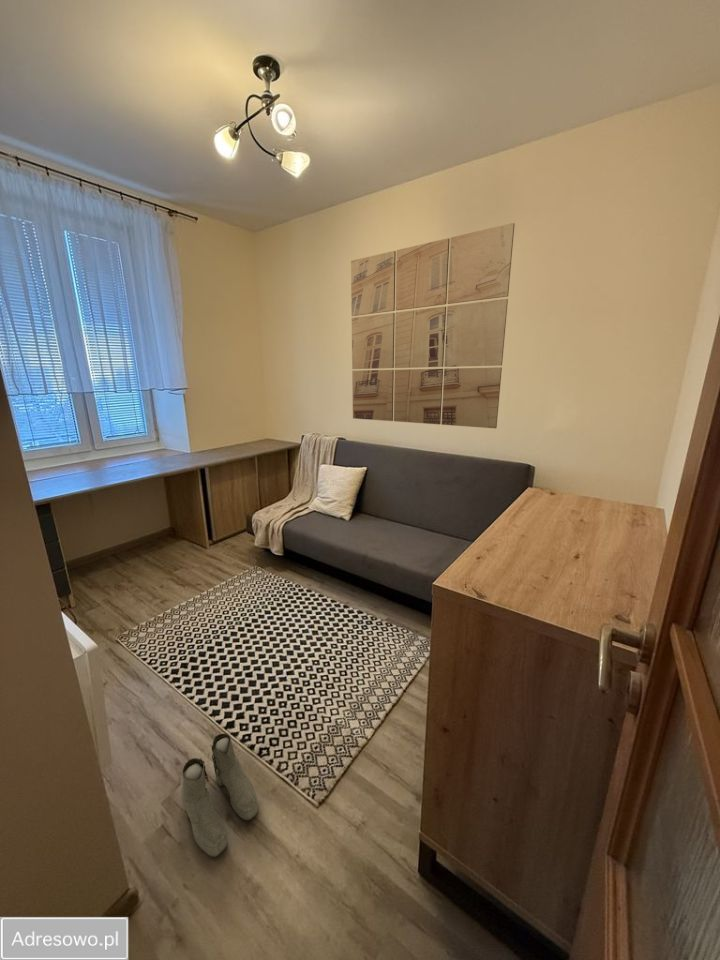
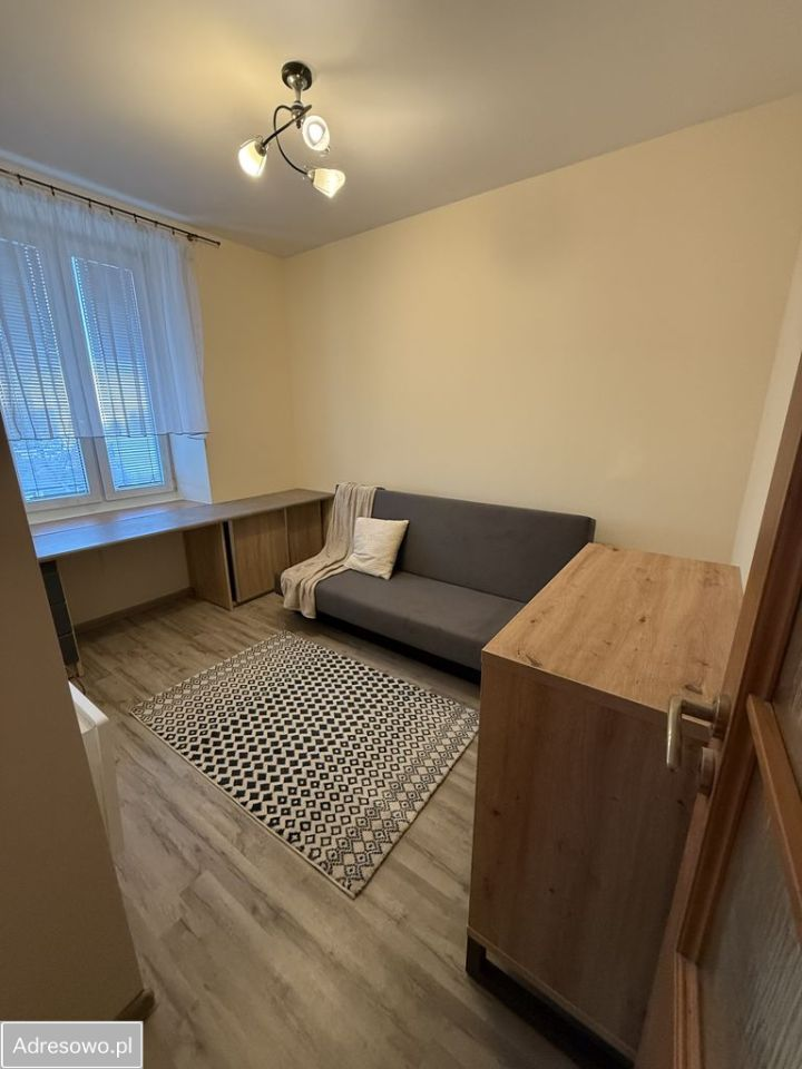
- wall art (419, 338)
- boots (219, 784)
